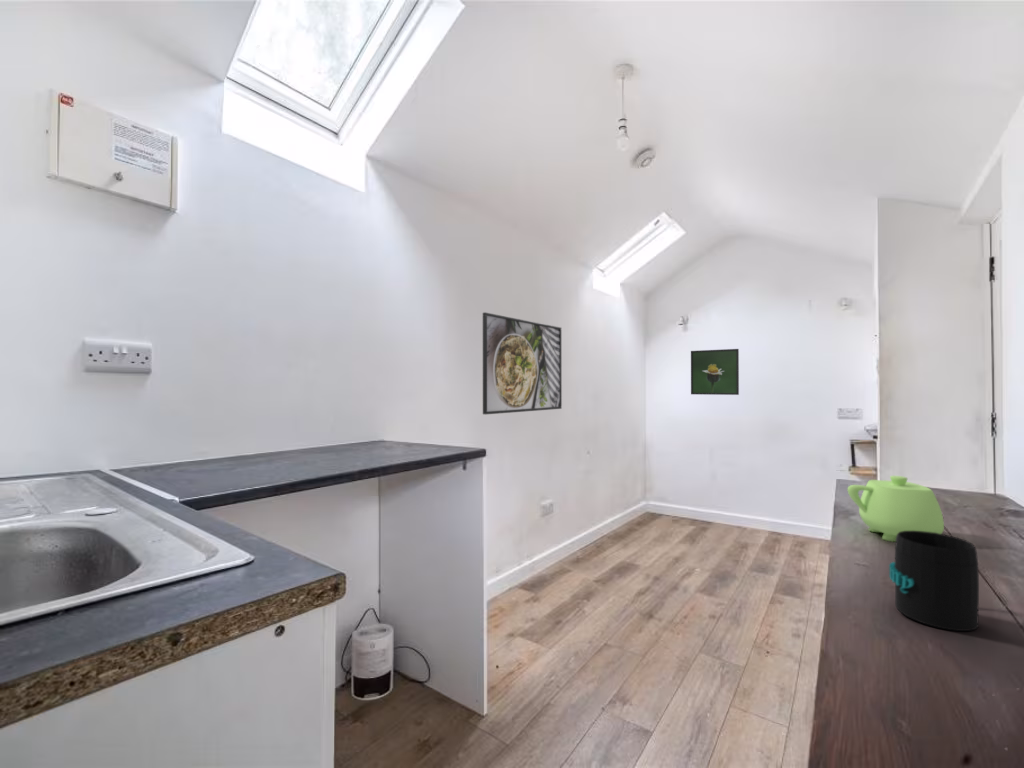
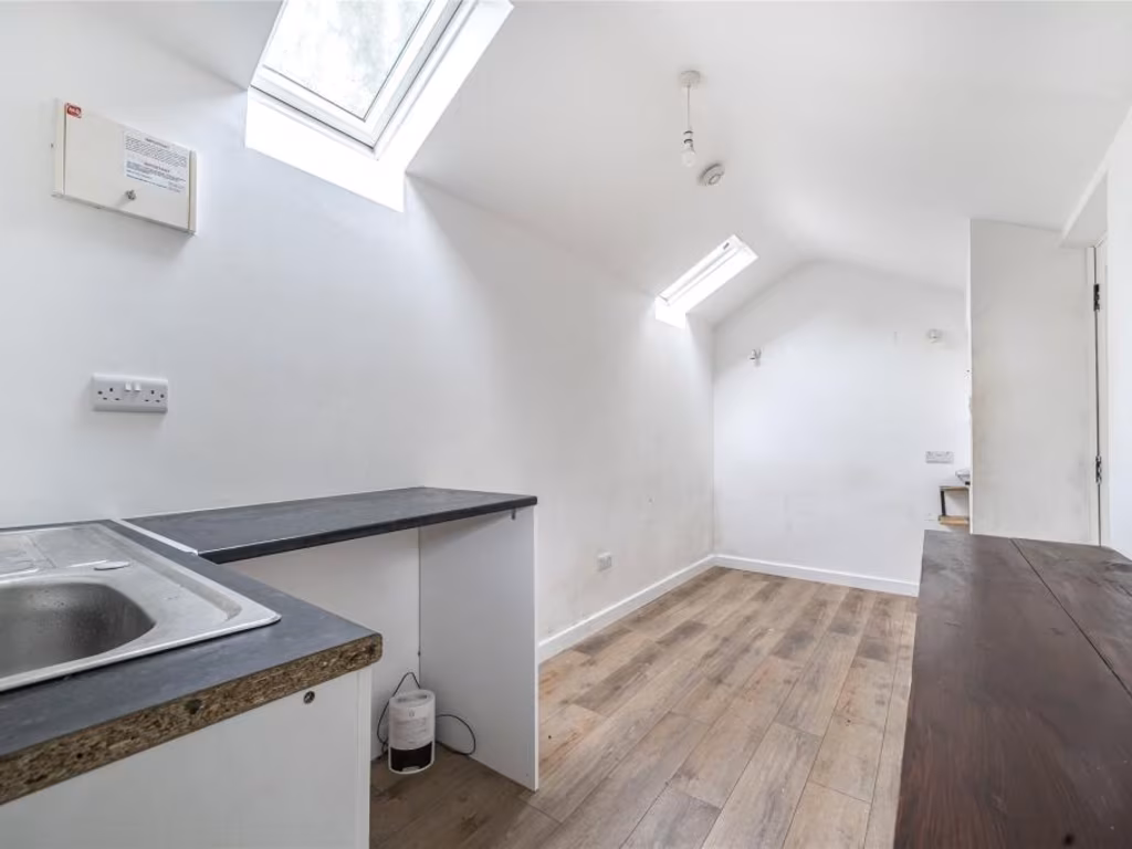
- teapot (886, 503)
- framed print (714, 372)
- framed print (526, 366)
- mug (932, 573)
